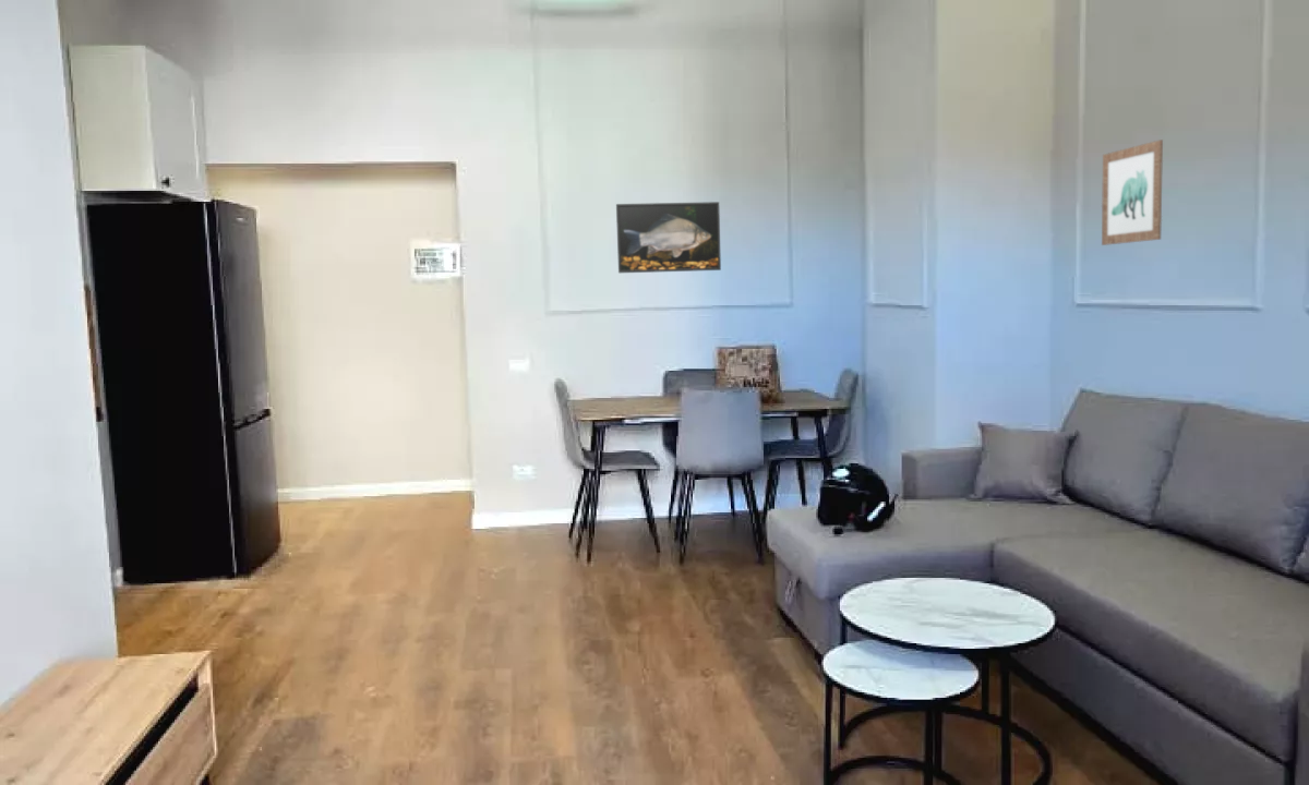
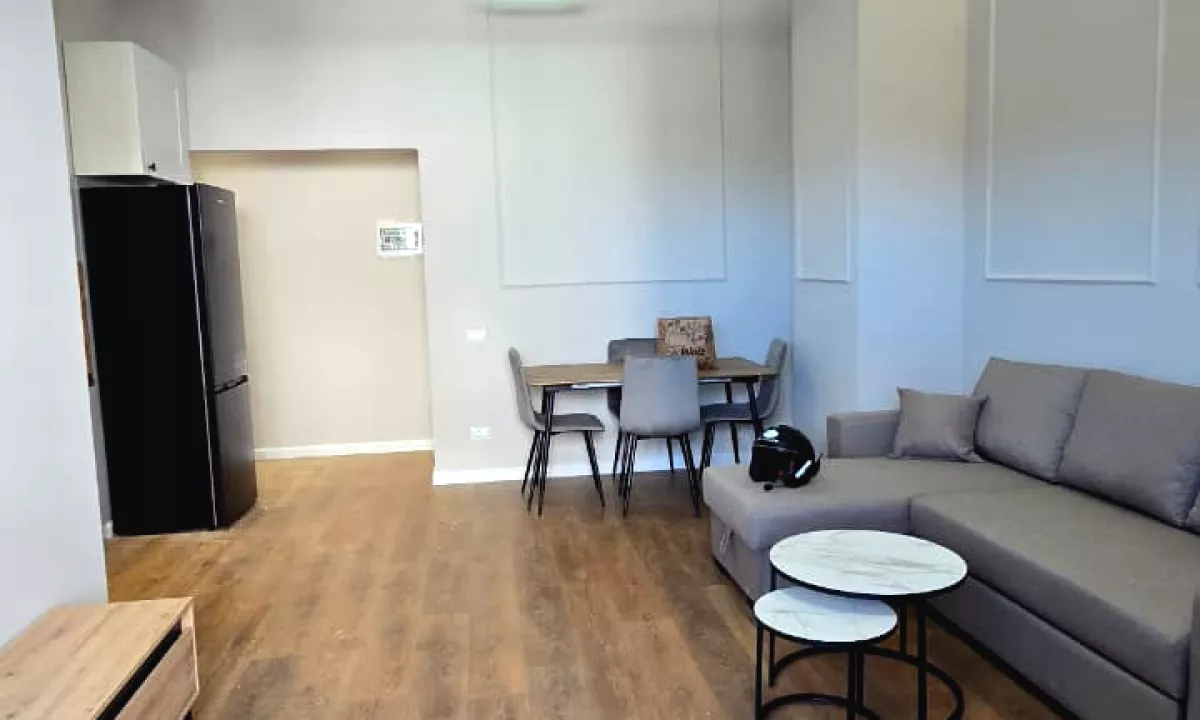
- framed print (669, 237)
- wall art (1130, 195)
